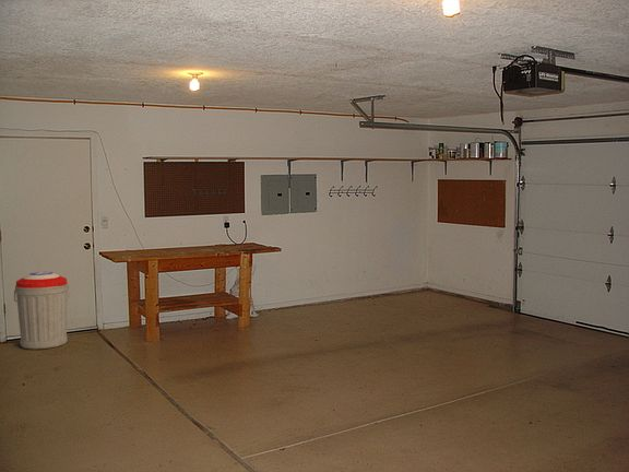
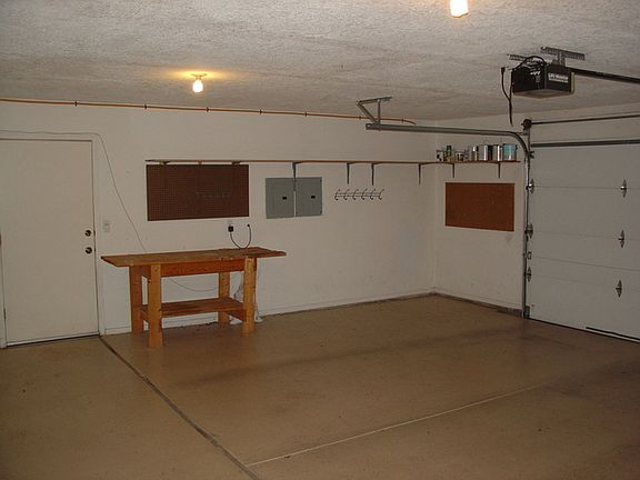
- trash can (43, 308)
